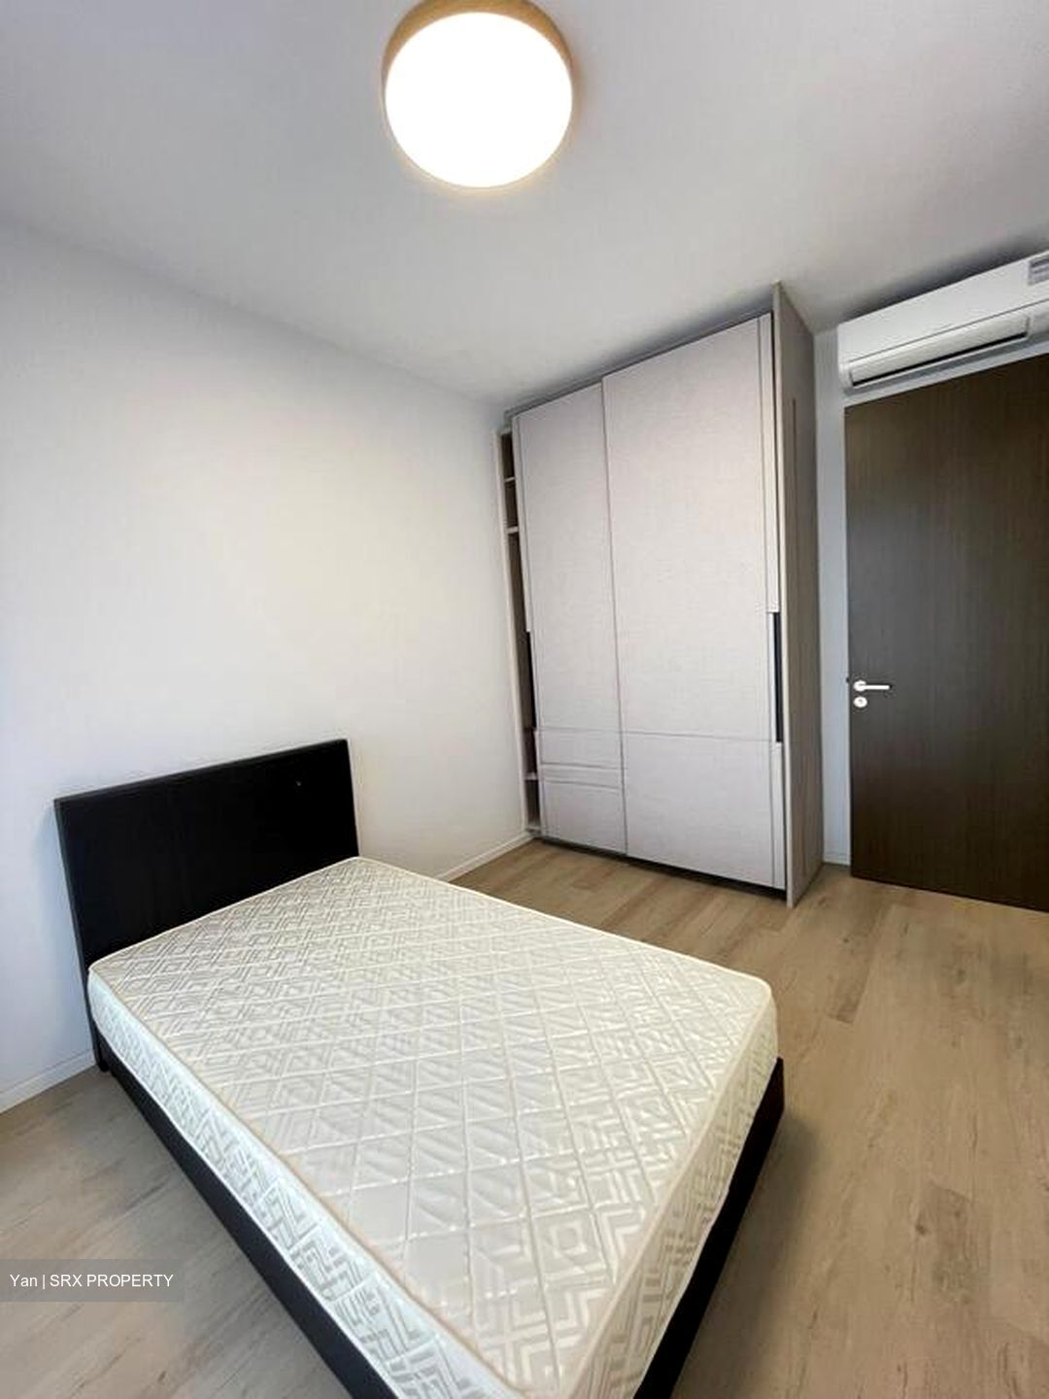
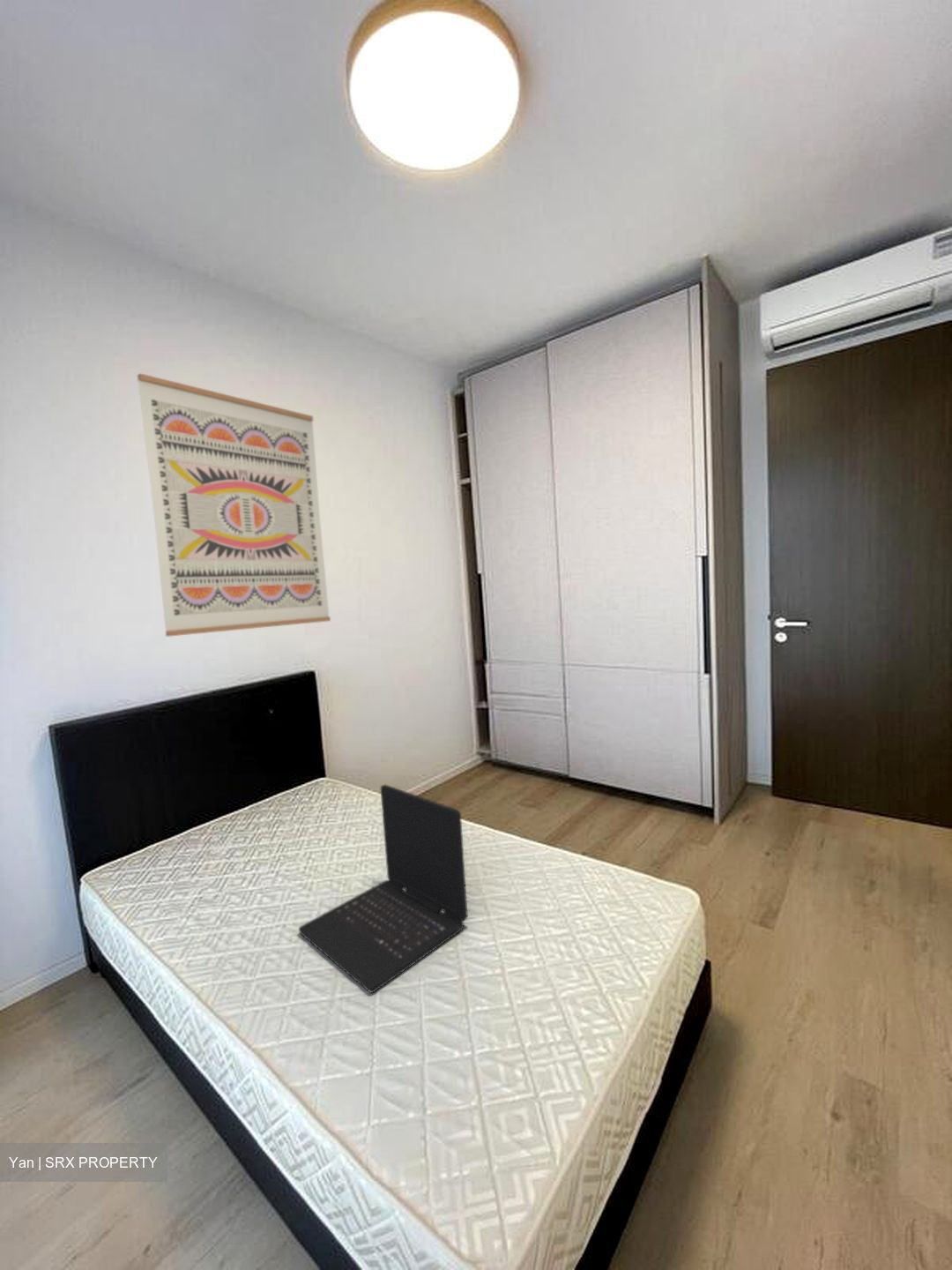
+ wall art (247, 514)
+ laptop (387, 872)
